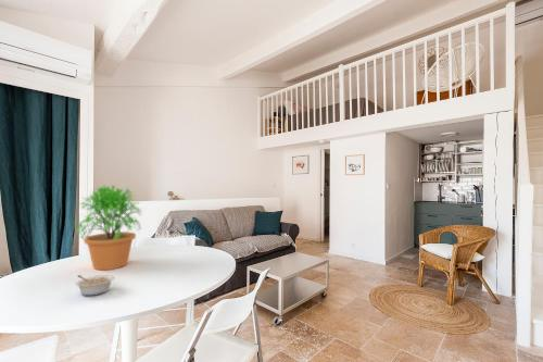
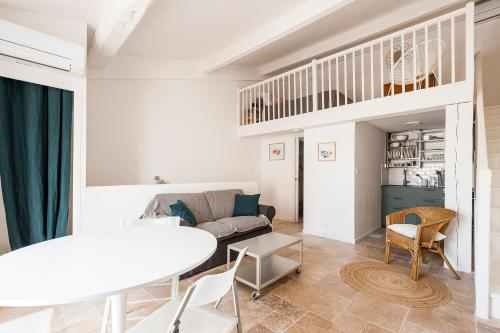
- potted plant (110, 224)
- legume (93, 285)
